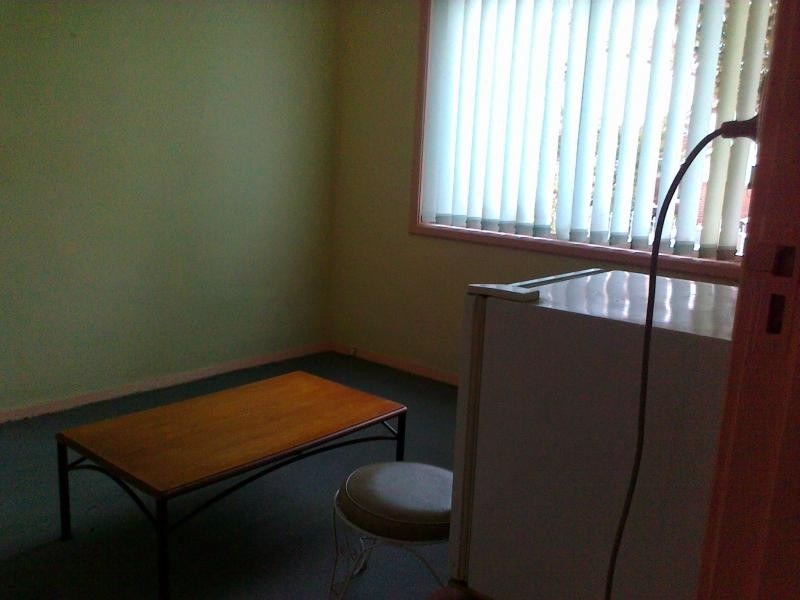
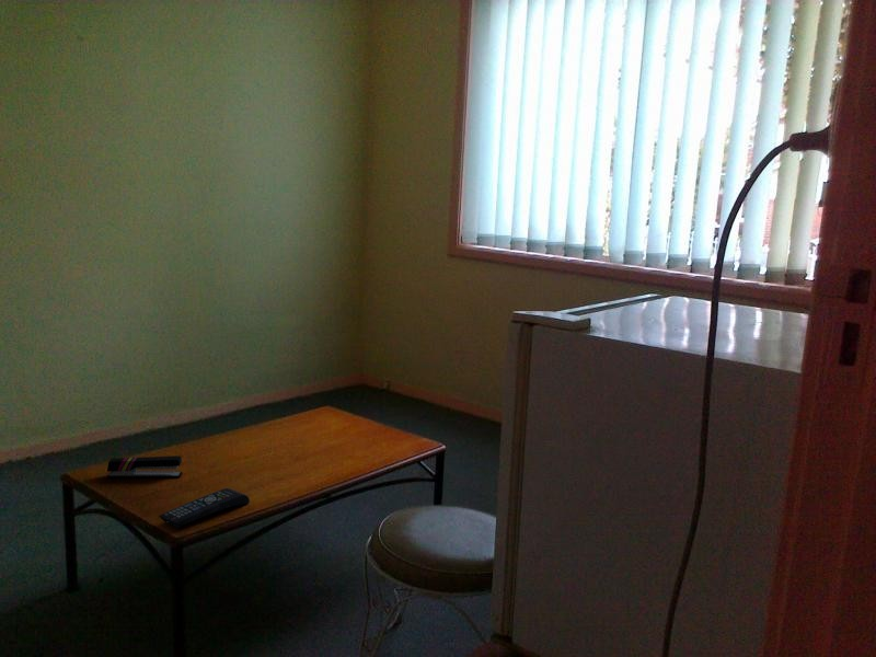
+ stapler (145, 466)
+ remote control (206, 506)
